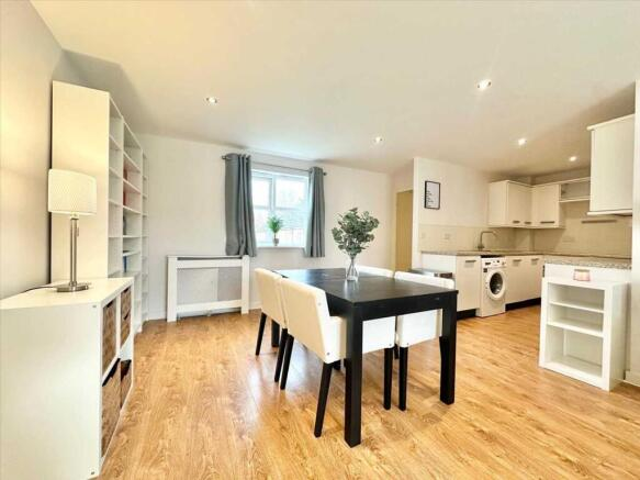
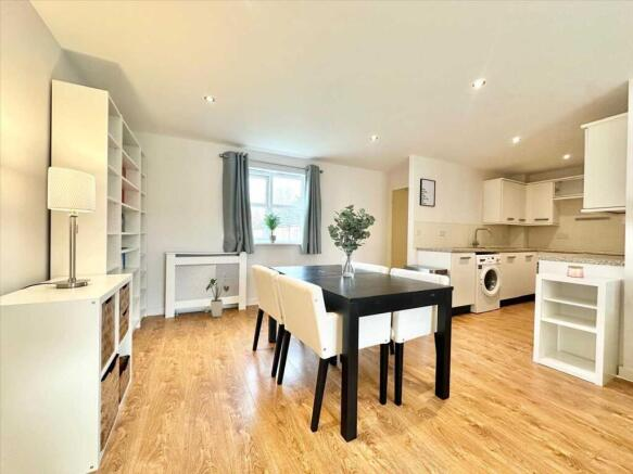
+ house plant (218, 296)
